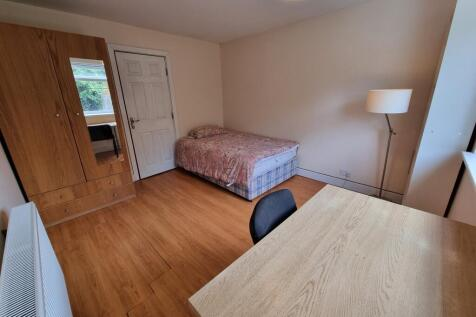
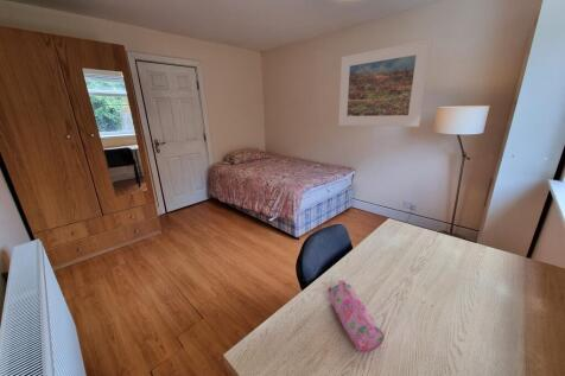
+ pencil case (353, 312)
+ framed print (377, 89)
